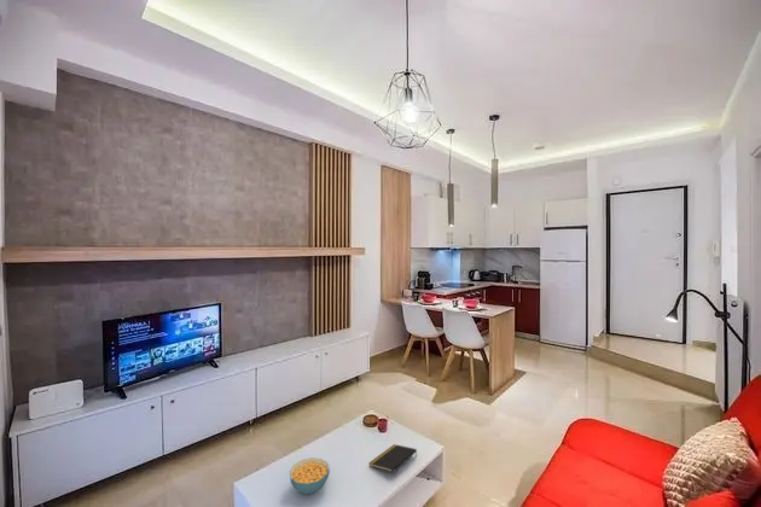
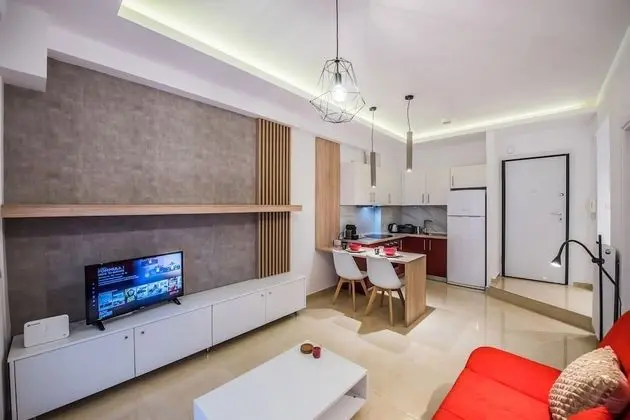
- cereal bowl (309, 479)
- notepad (393, 456)
